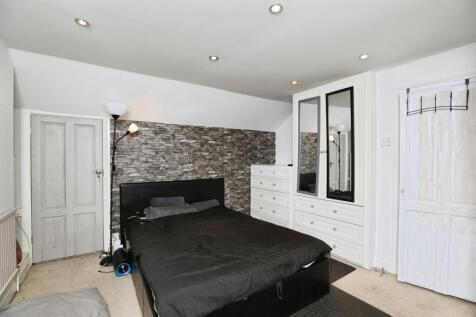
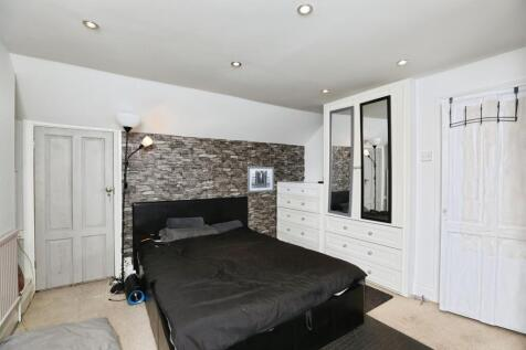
+ wall art (261, 179)
